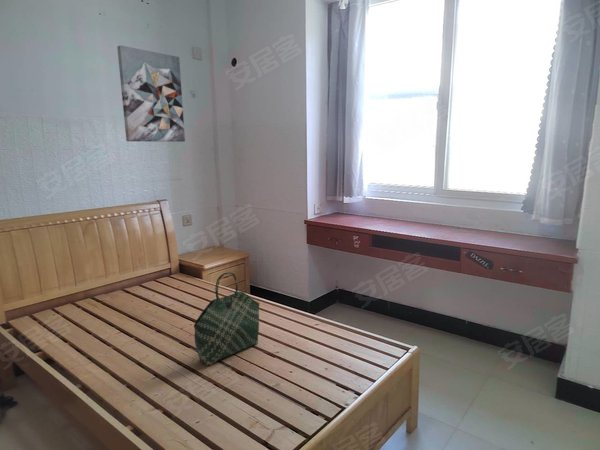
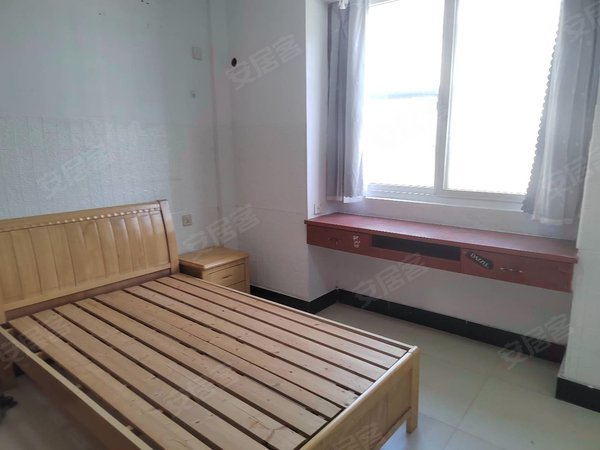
- tote bag (228, 312)
- wall art (153, 97)
